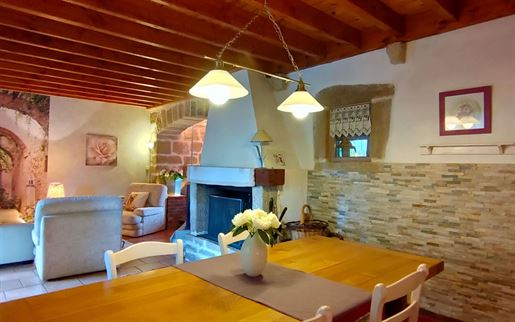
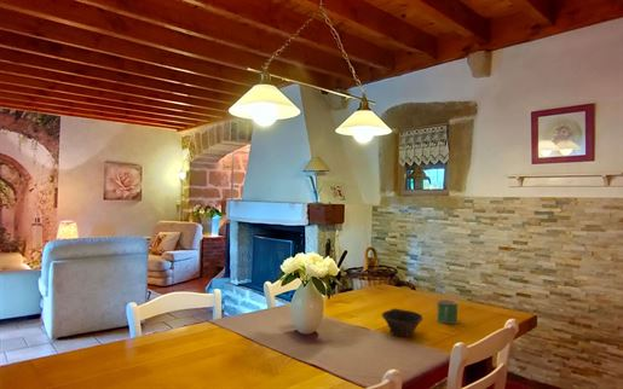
+ bowl (402, 323)
+ mug (446, 312)
